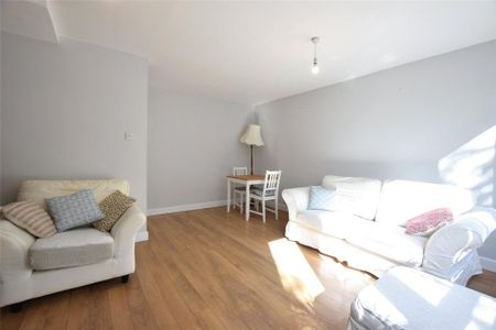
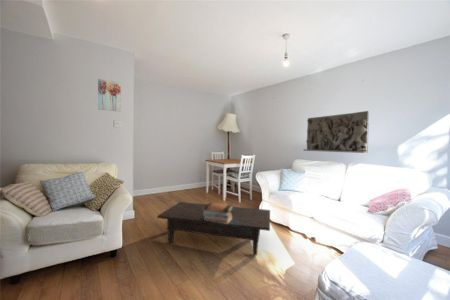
+ wall art (109, 95)
+ book stack (218, 212)
+ coffee table (216, 225)
+ relief sculpture (332, 133)
